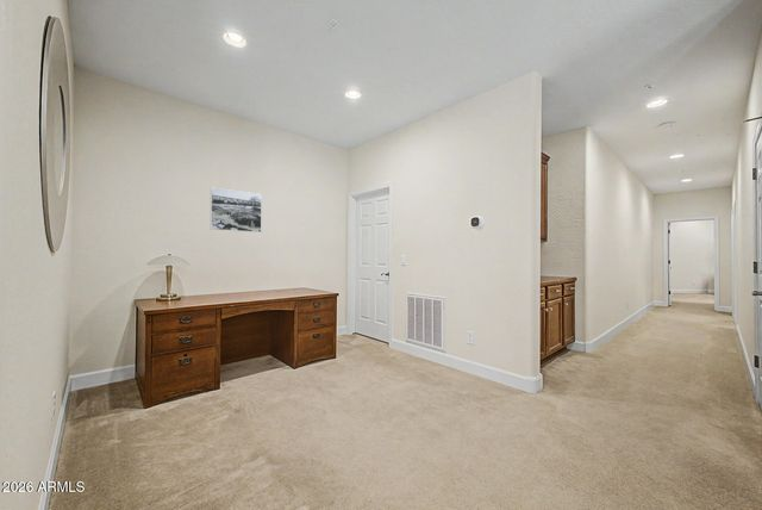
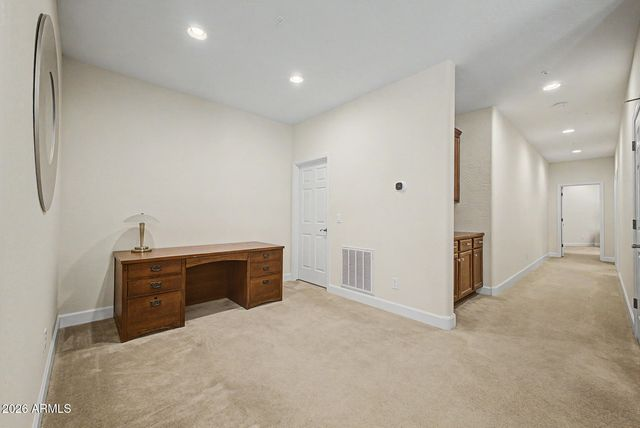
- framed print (237, 211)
